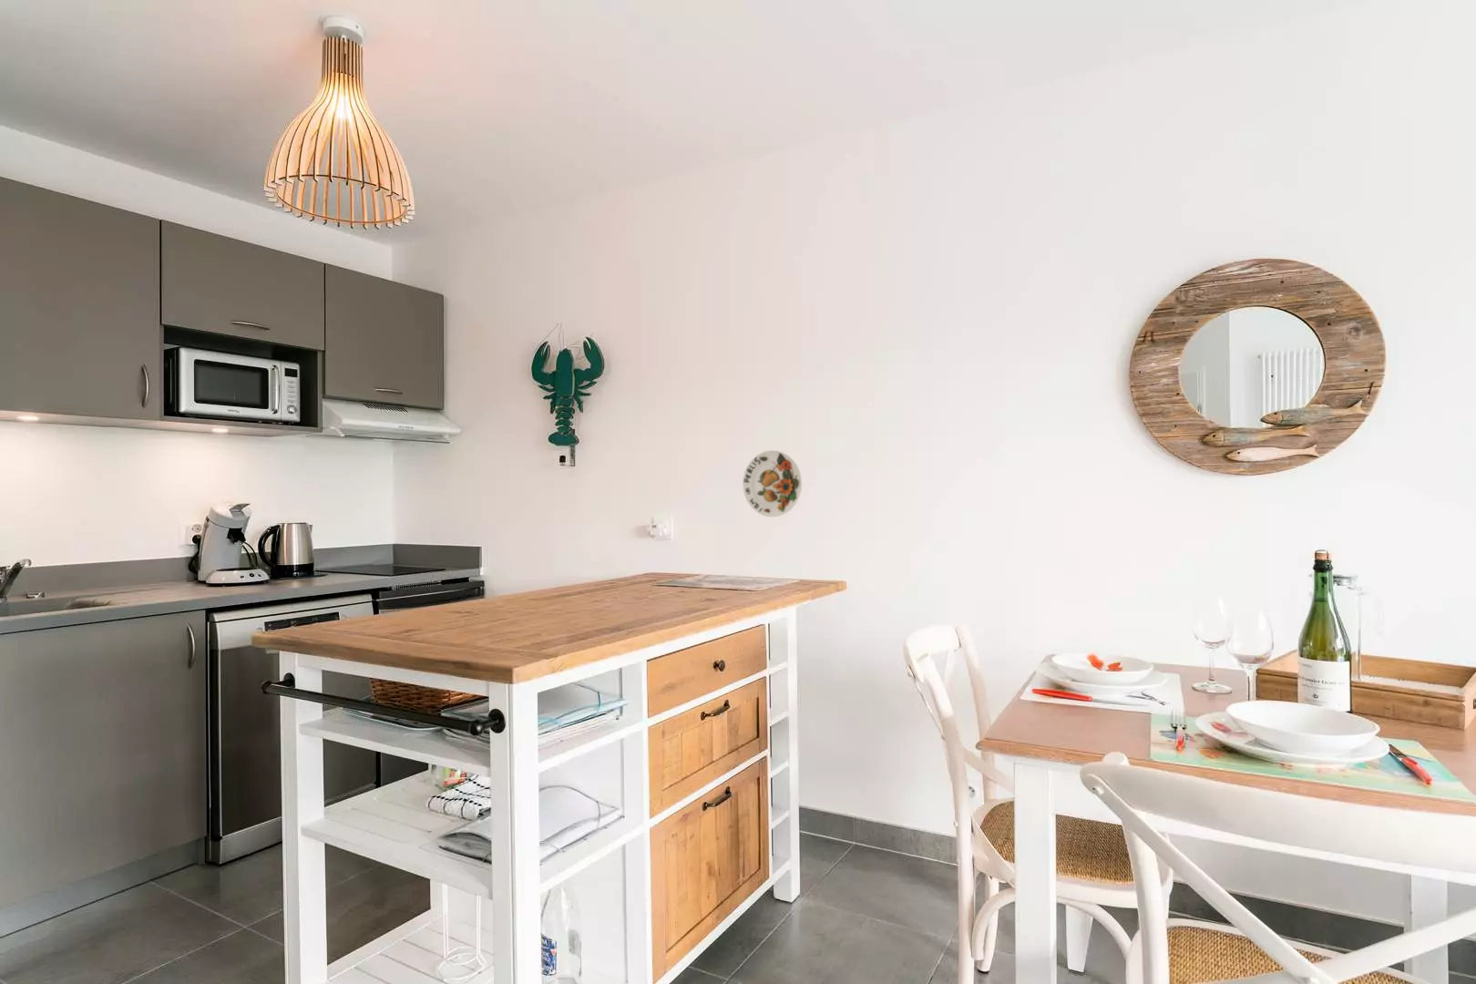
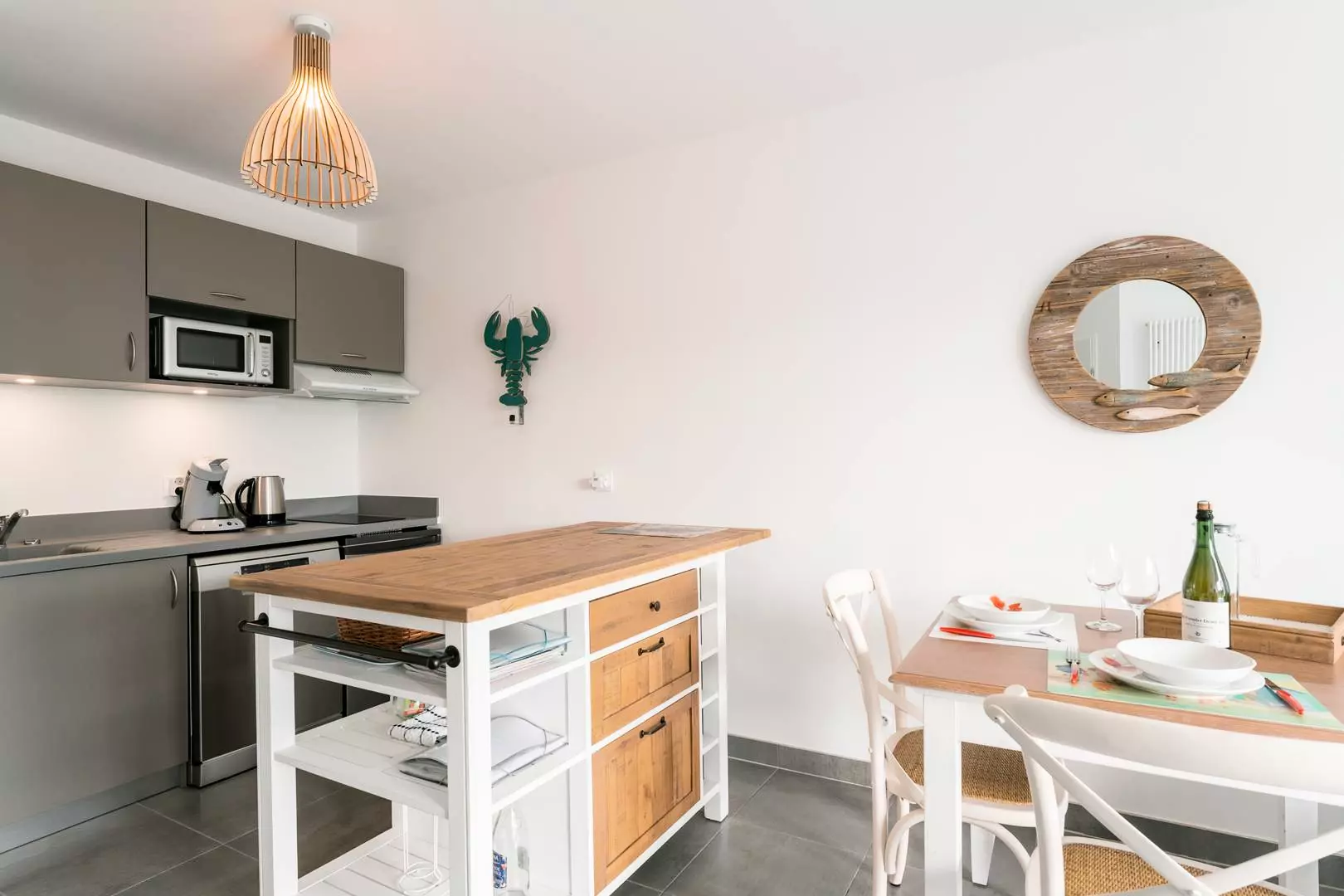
- decorative plate (772, 483)
